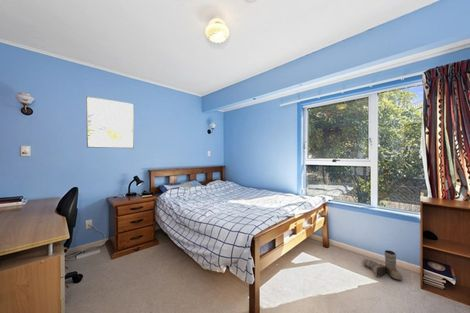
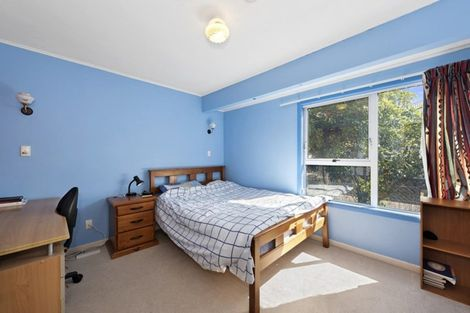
- boots (380, 264)
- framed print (111, 124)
